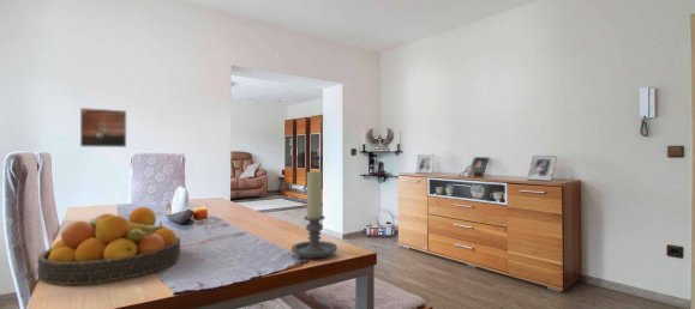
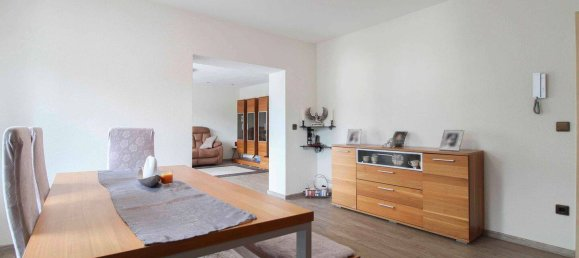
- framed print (103, 128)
- candle holder (314, 211)
- fruit bowl (115, 237)
